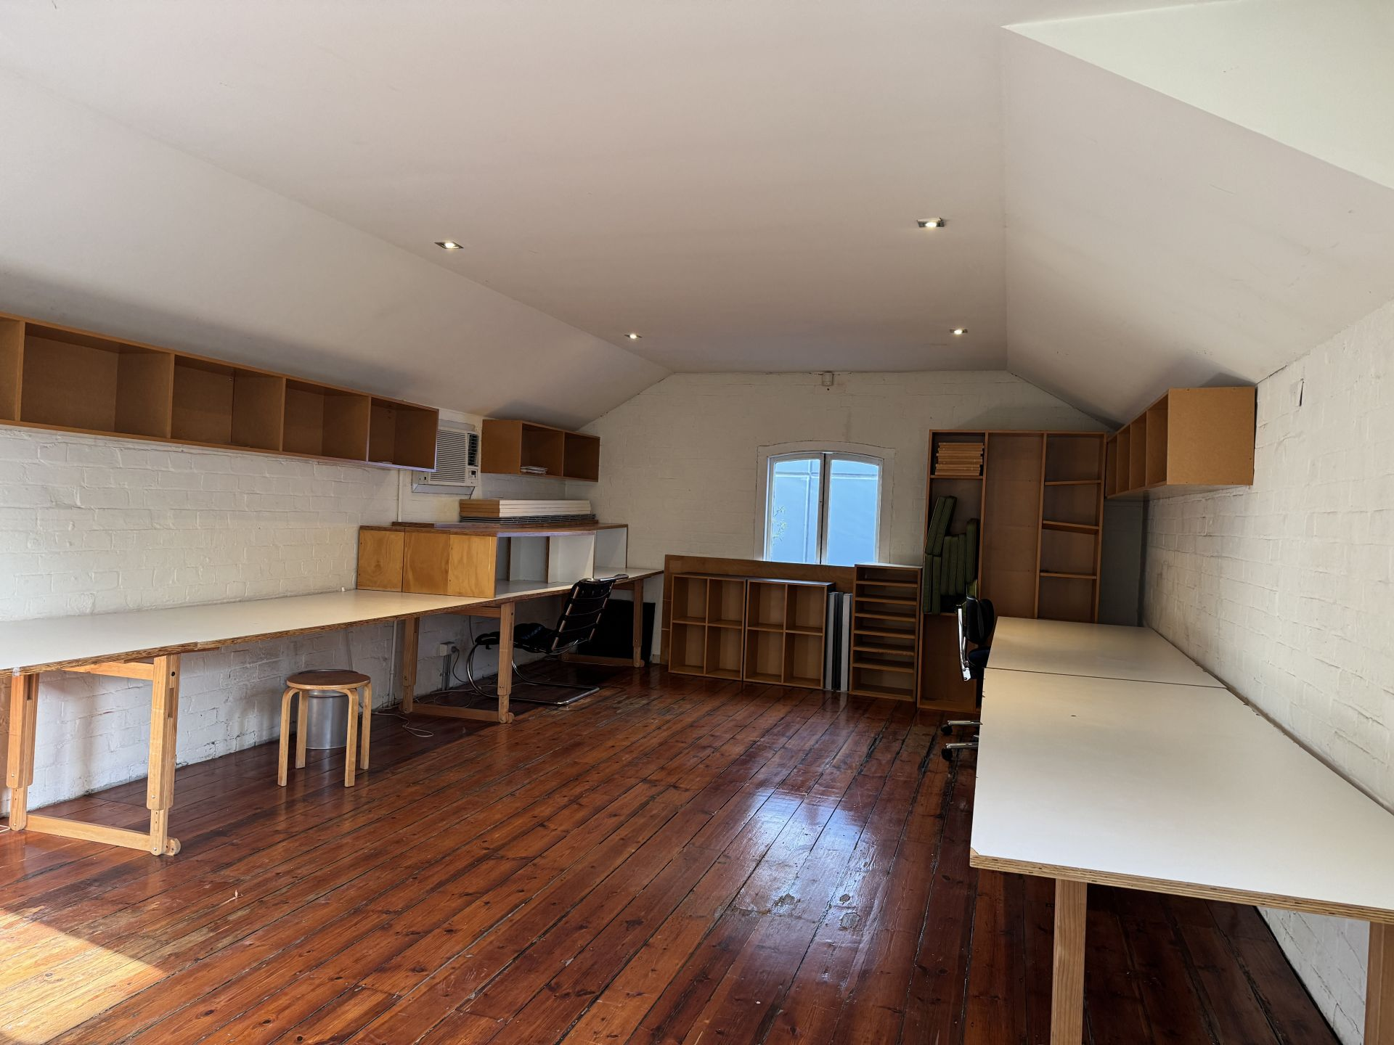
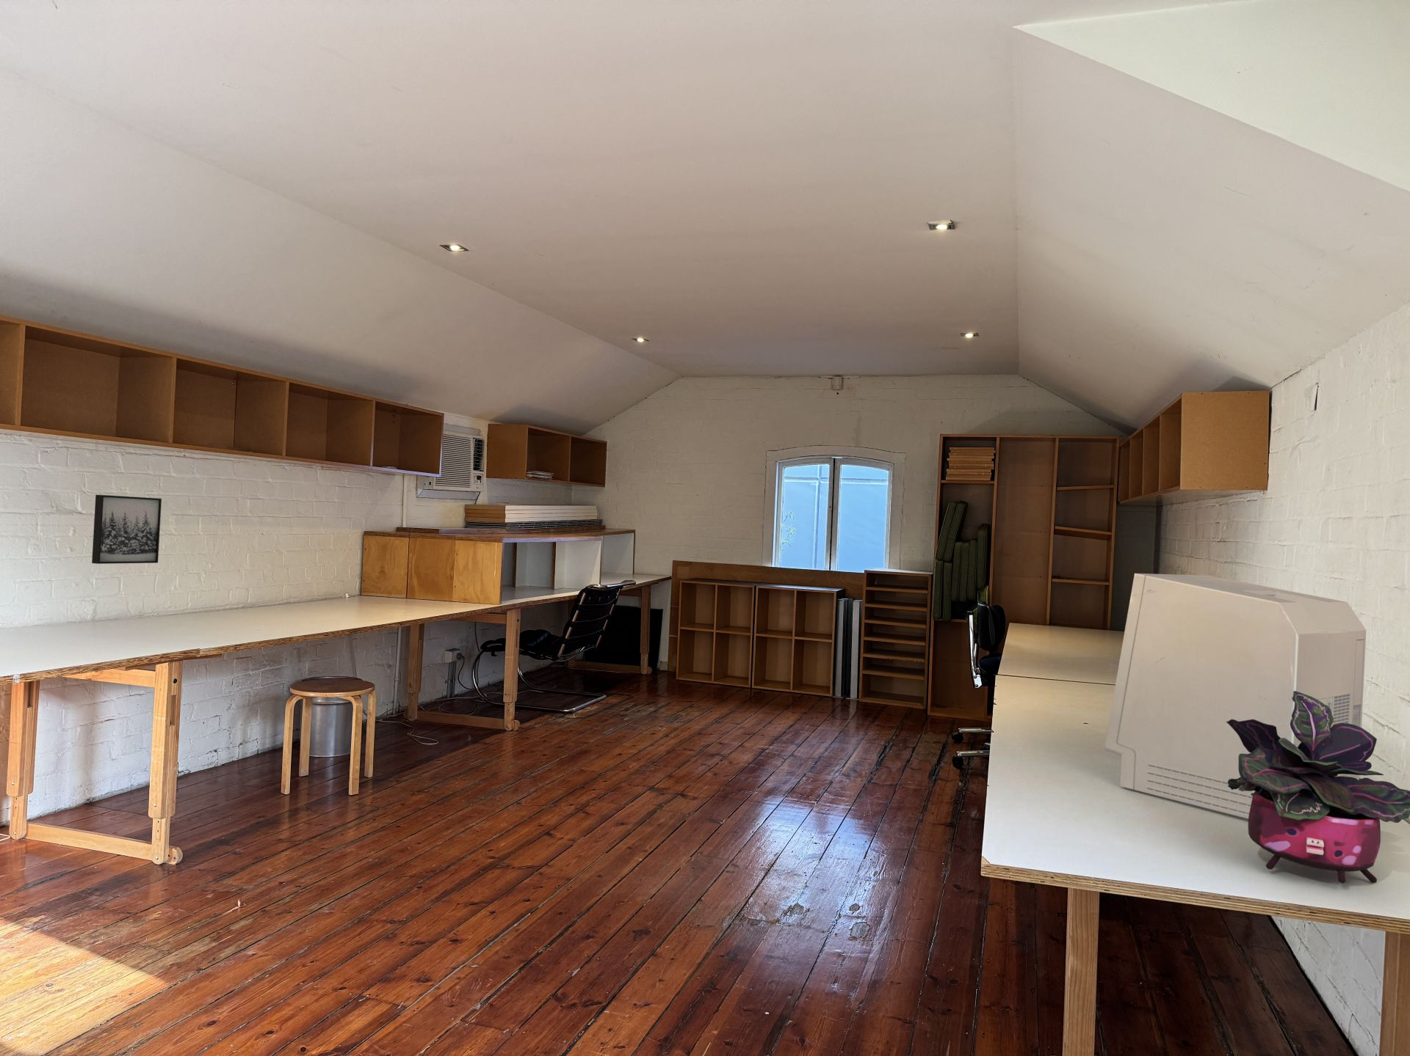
+ all-in-one computer (1232, 686)
+ wall art (128, 529)
+ potted plant (1316, 784)
